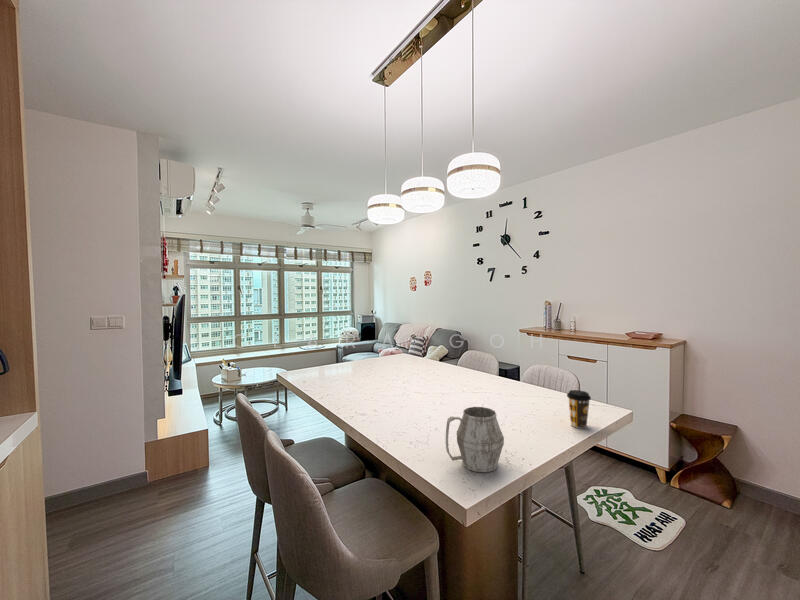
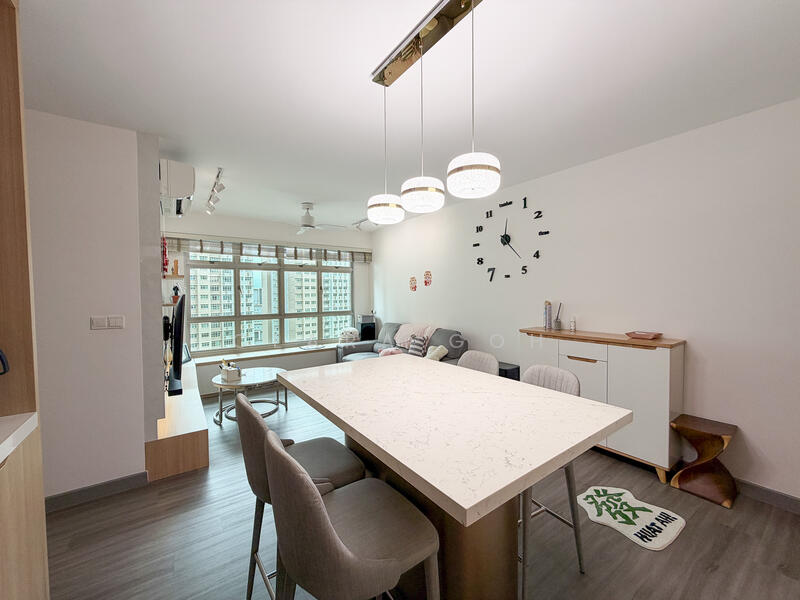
- mug (474, 438)
- coffee cup (578, 409)
